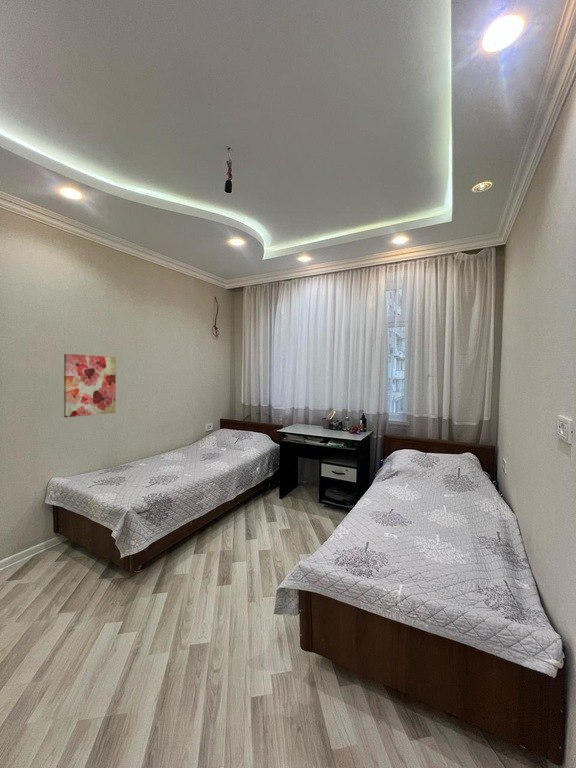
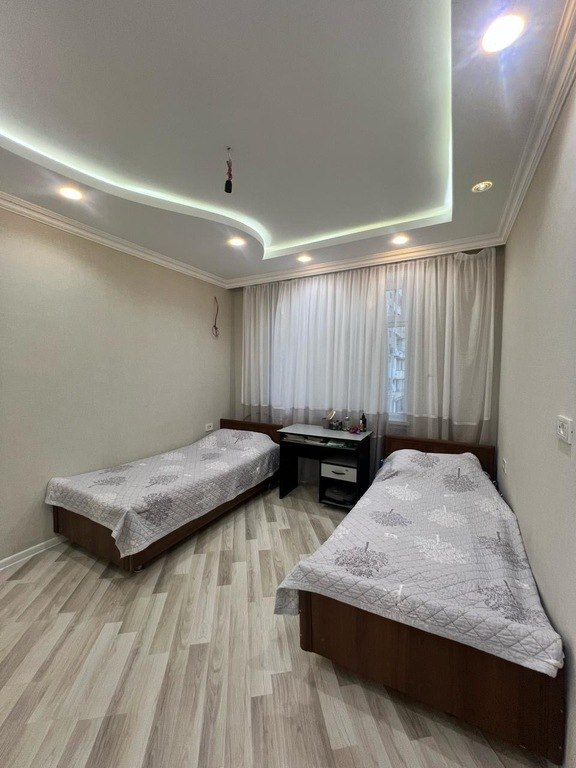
- wall art (91, 385)
